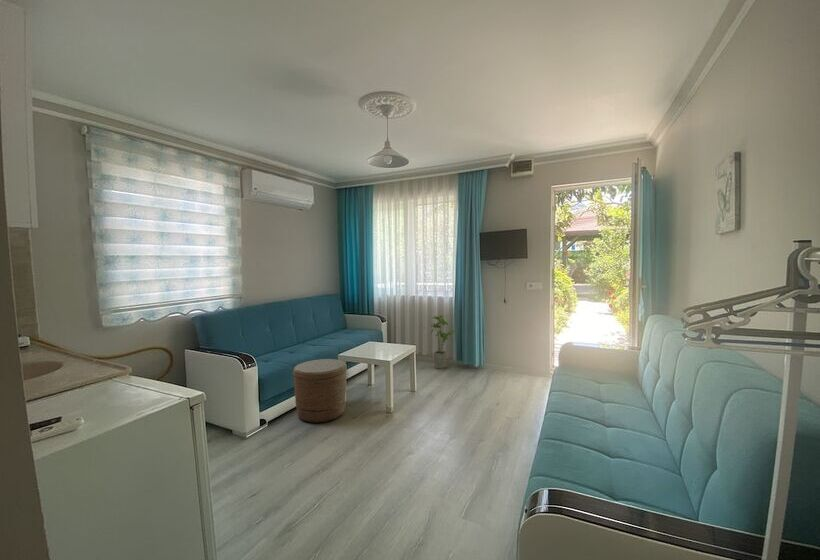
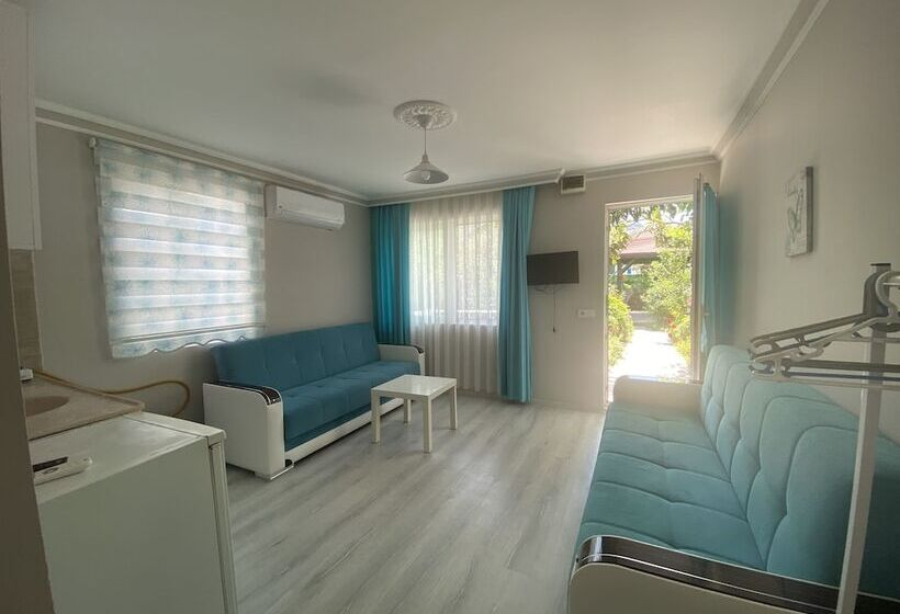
- woven basket (320, 389)
- house plant (443, 341)
